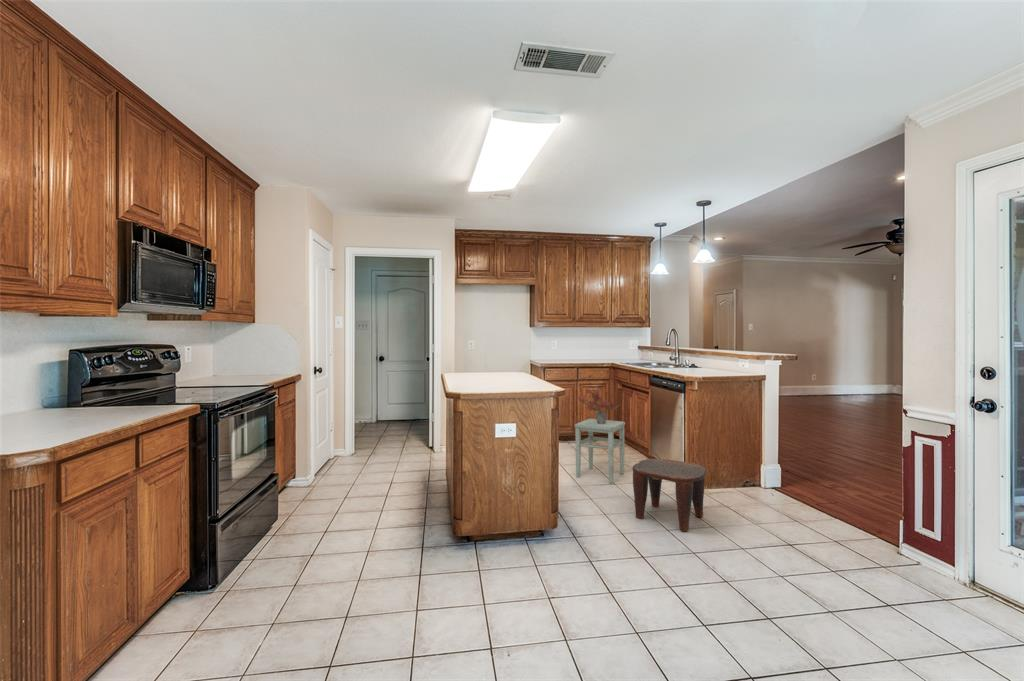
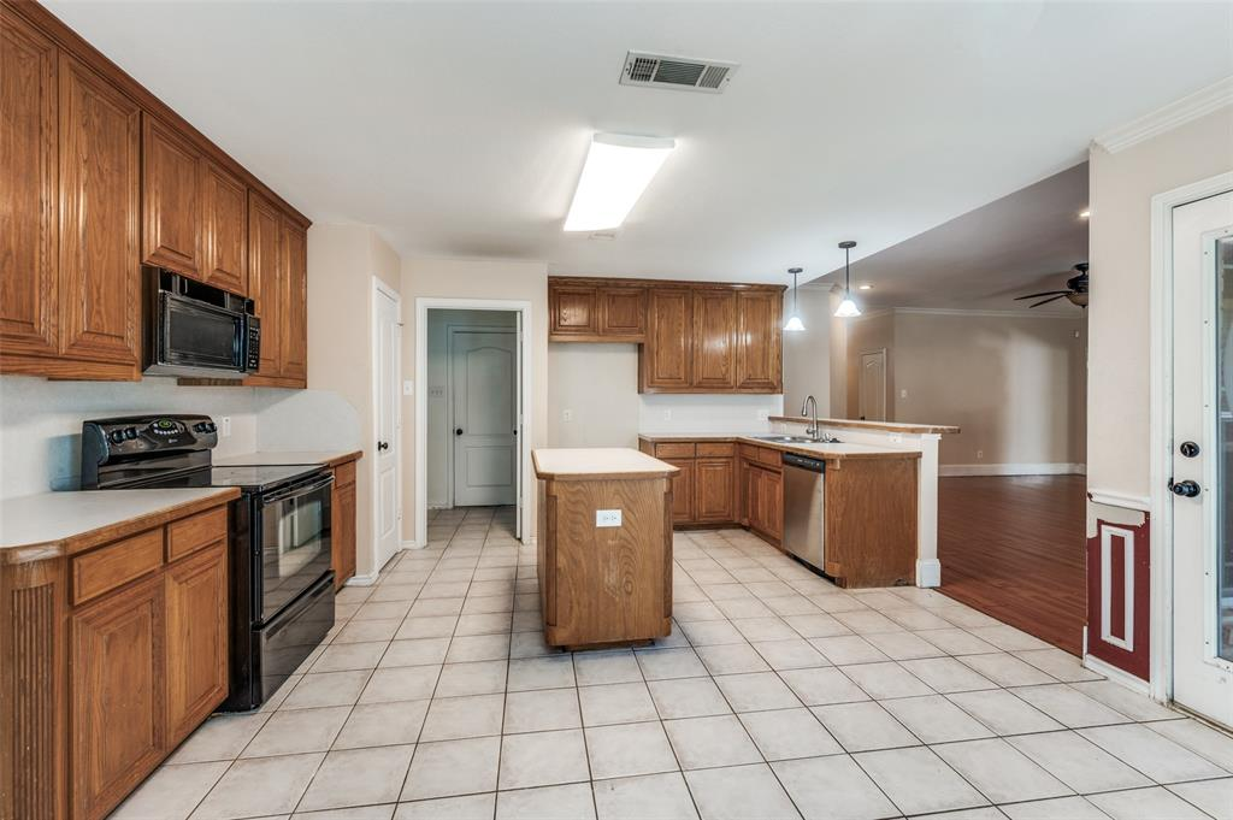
- potted plant (599, 399)
- stool (676, 492)
- stool (600, 448)
